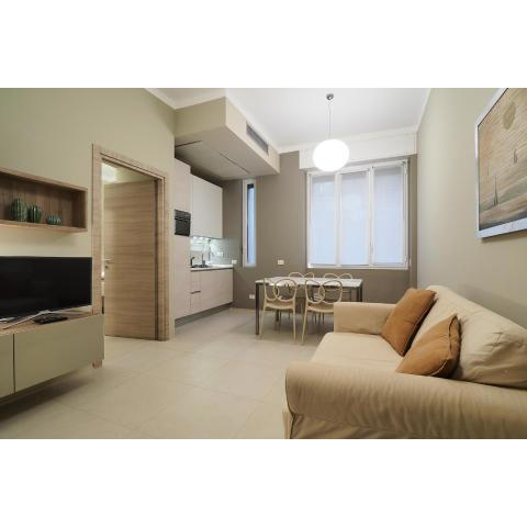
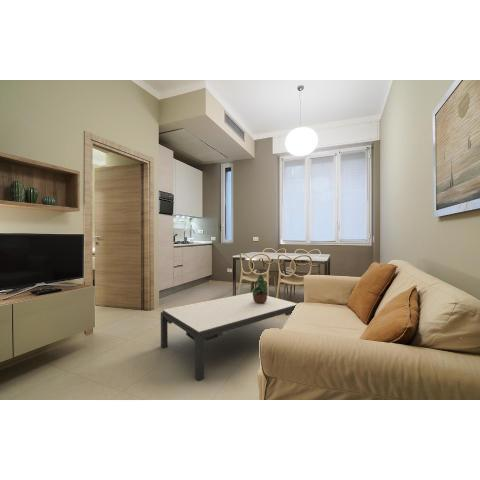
+ potted plant (260, 286)
+ coffee table (233, 324)
